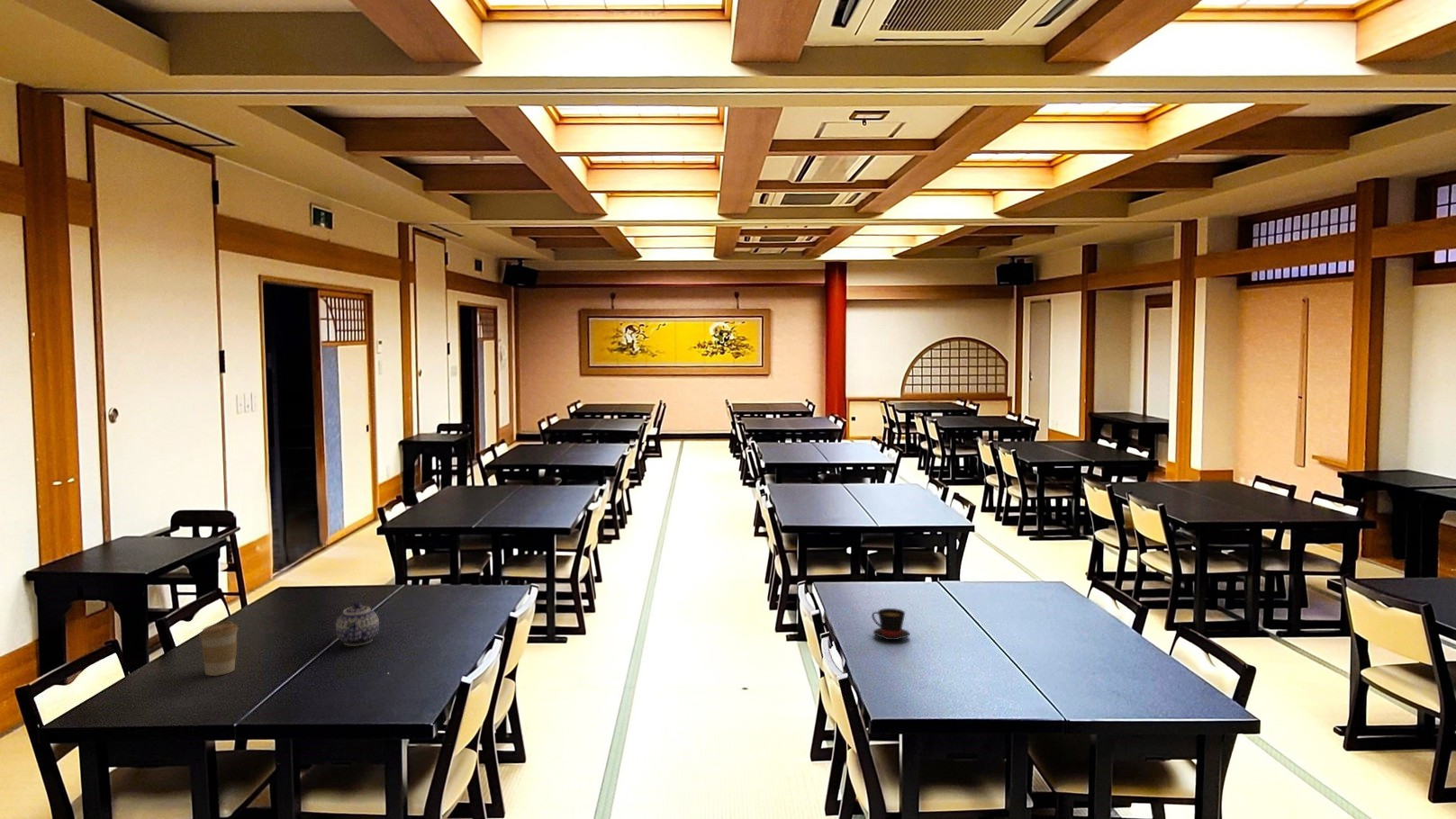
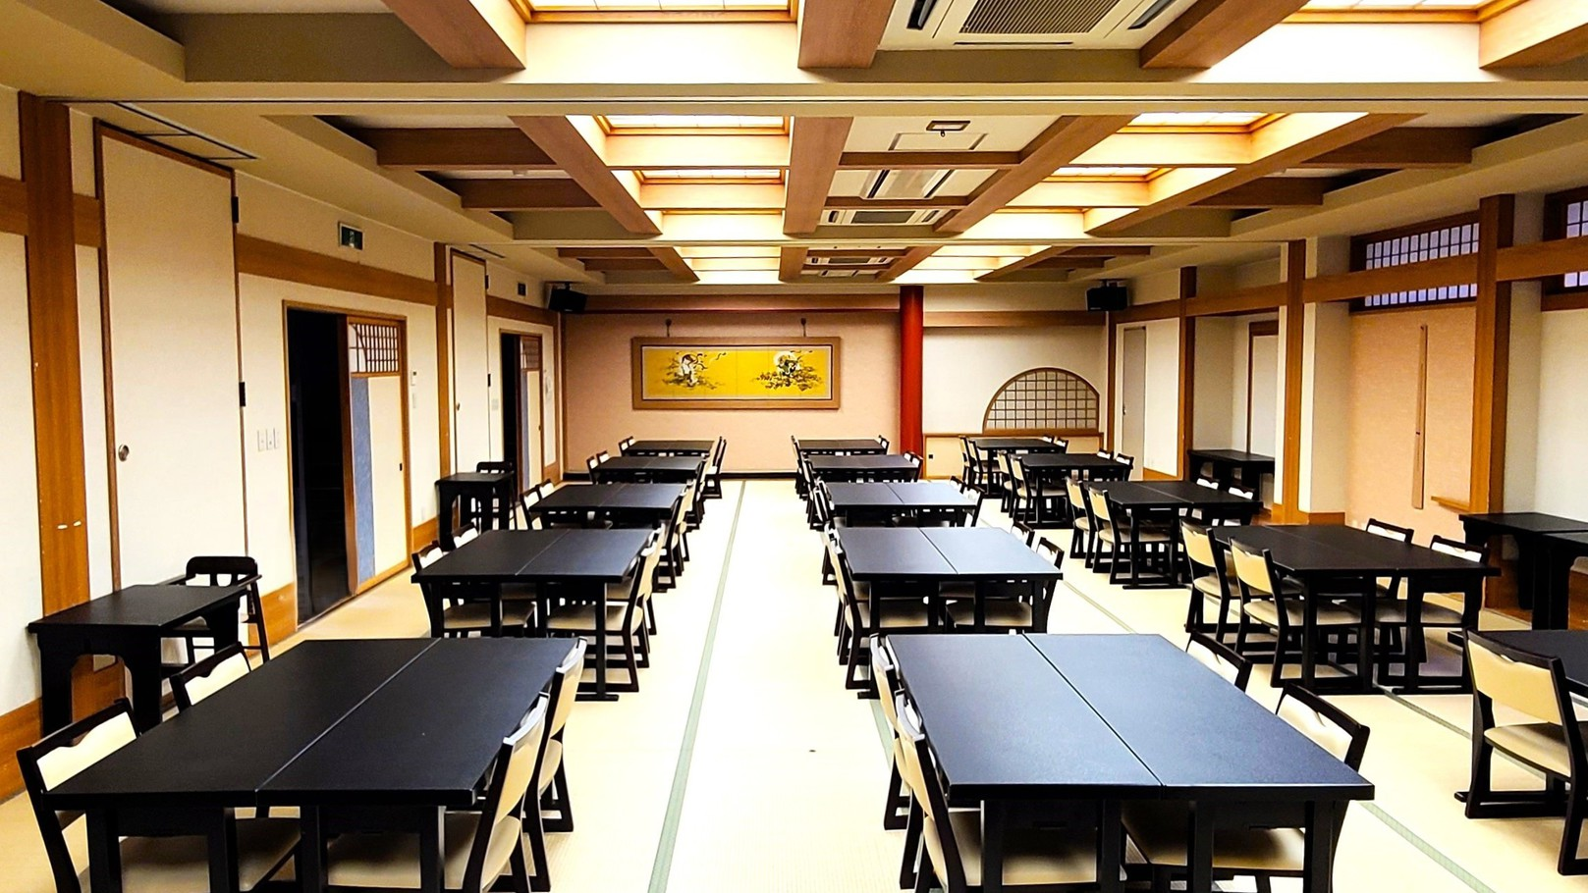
- coffee cup (219, 647)
- teacup (890, 624)
- teapot (357, 622)
